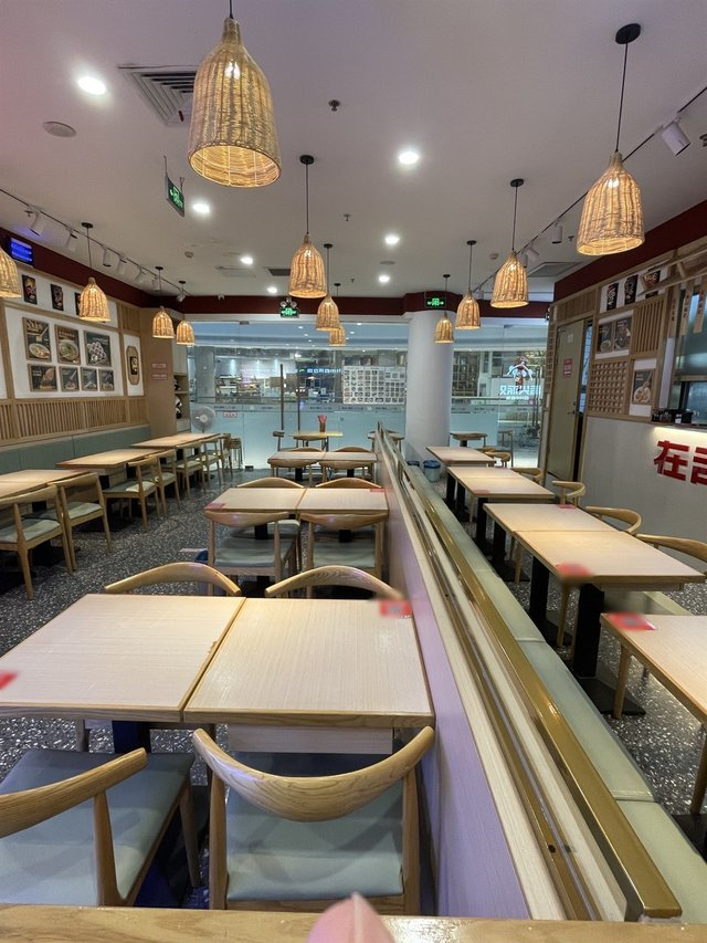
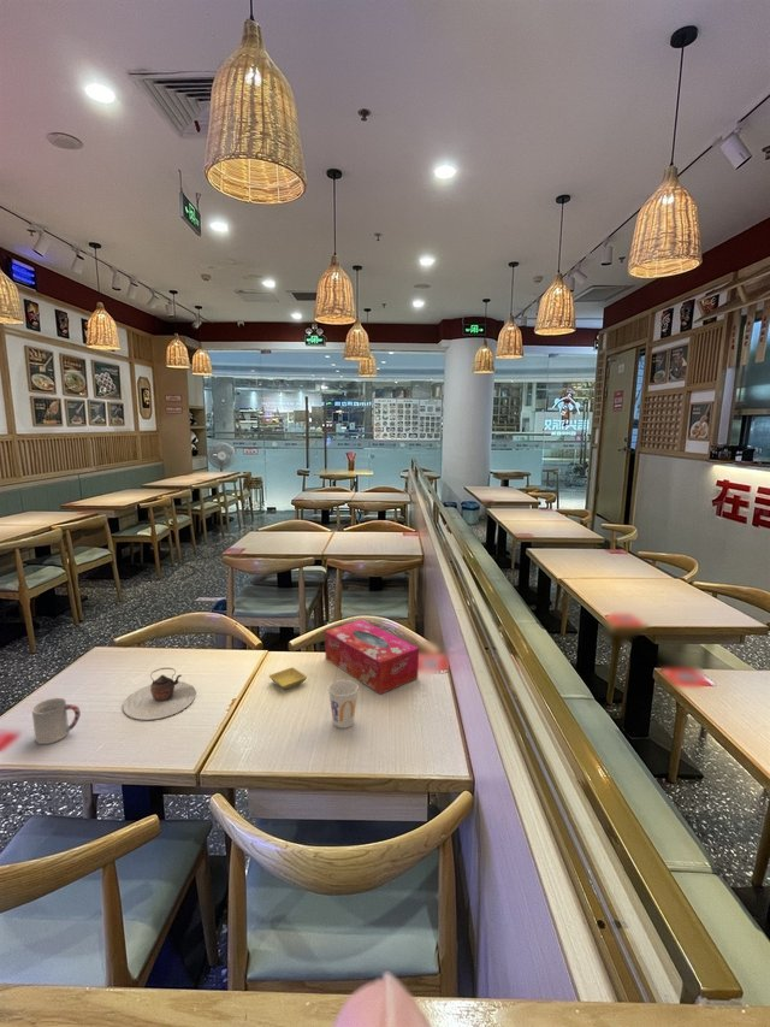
+ cup (343, 704)
+ tissue box (369, 653)
+ saucer (288, 679)
+ cup (58, 719)
+ teapot (159, 684)
